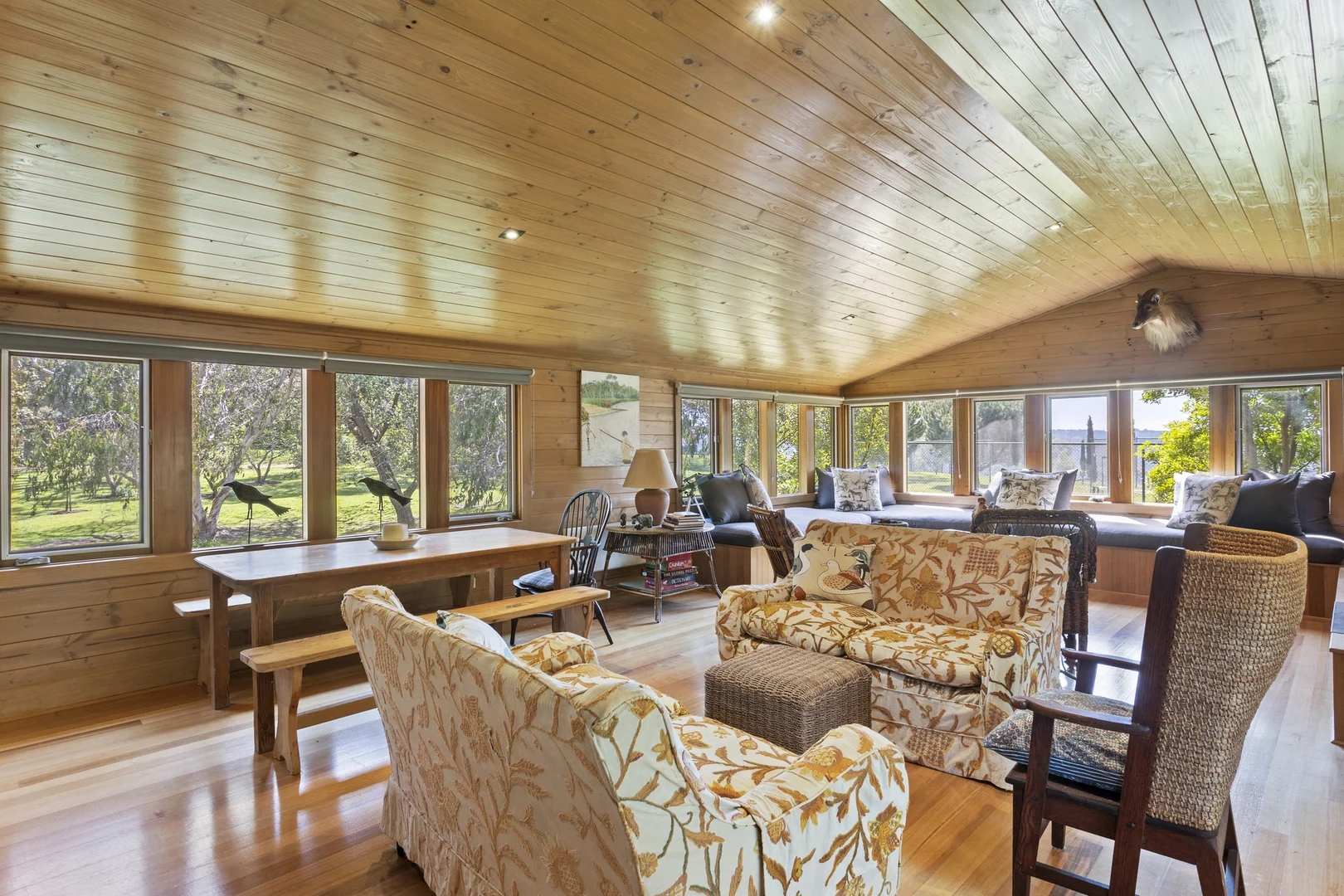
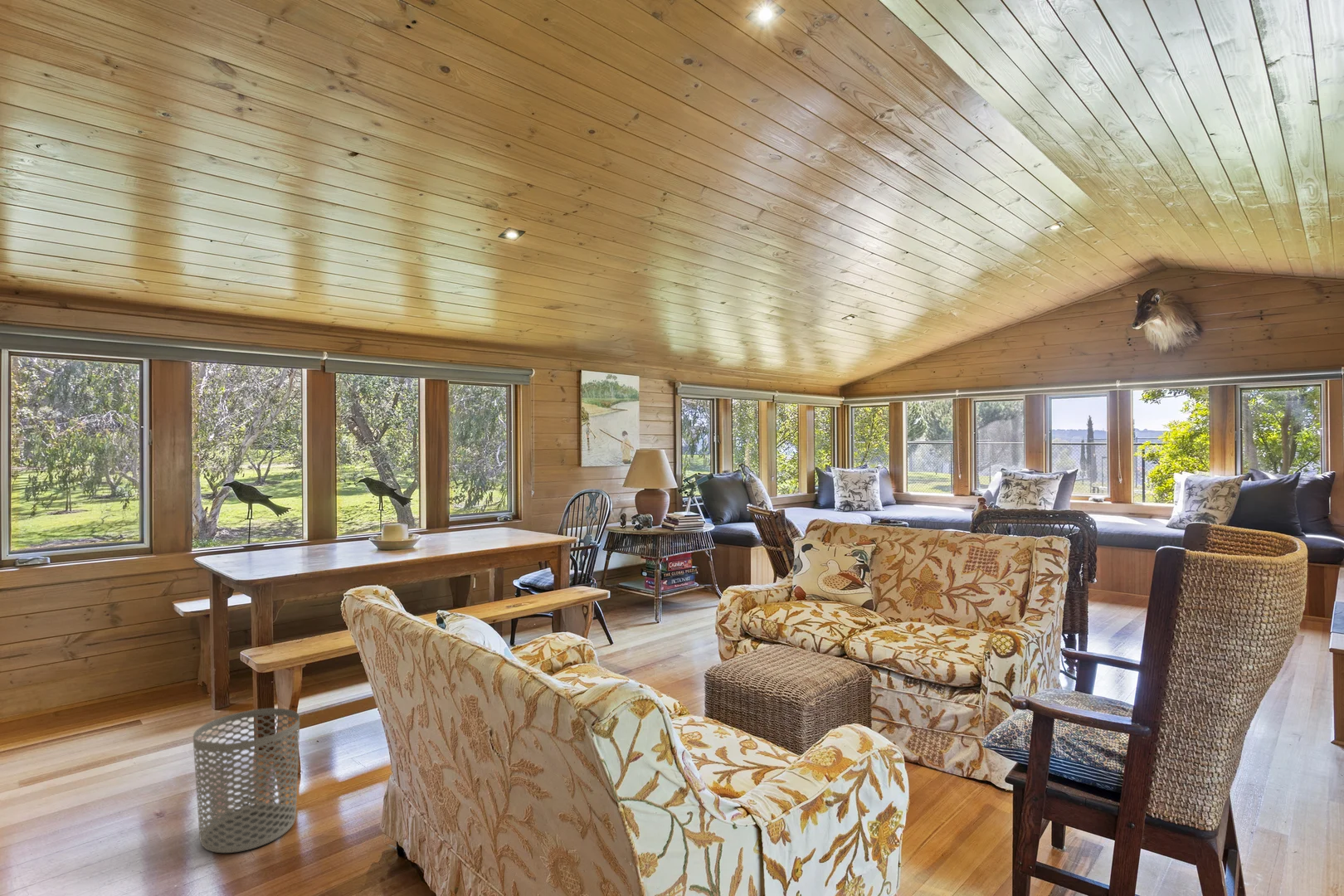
+ waste bin (248, 778)
